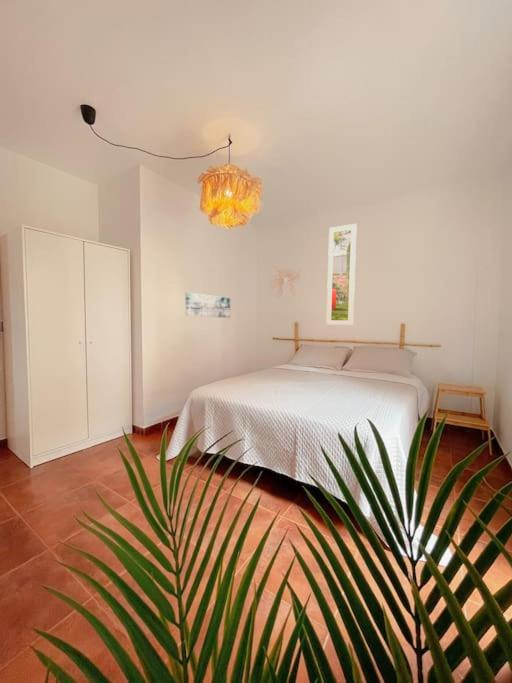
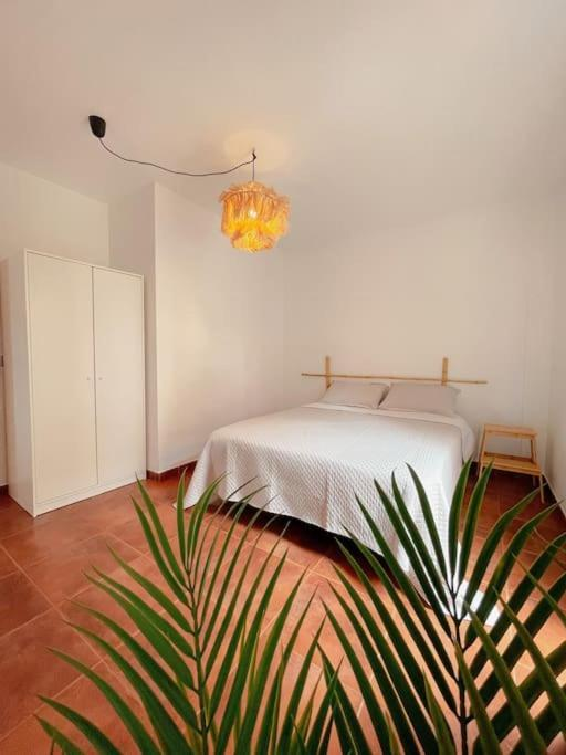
- wall sculpture (284, 281)
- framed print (340, 276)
- wall art (209, 306)
